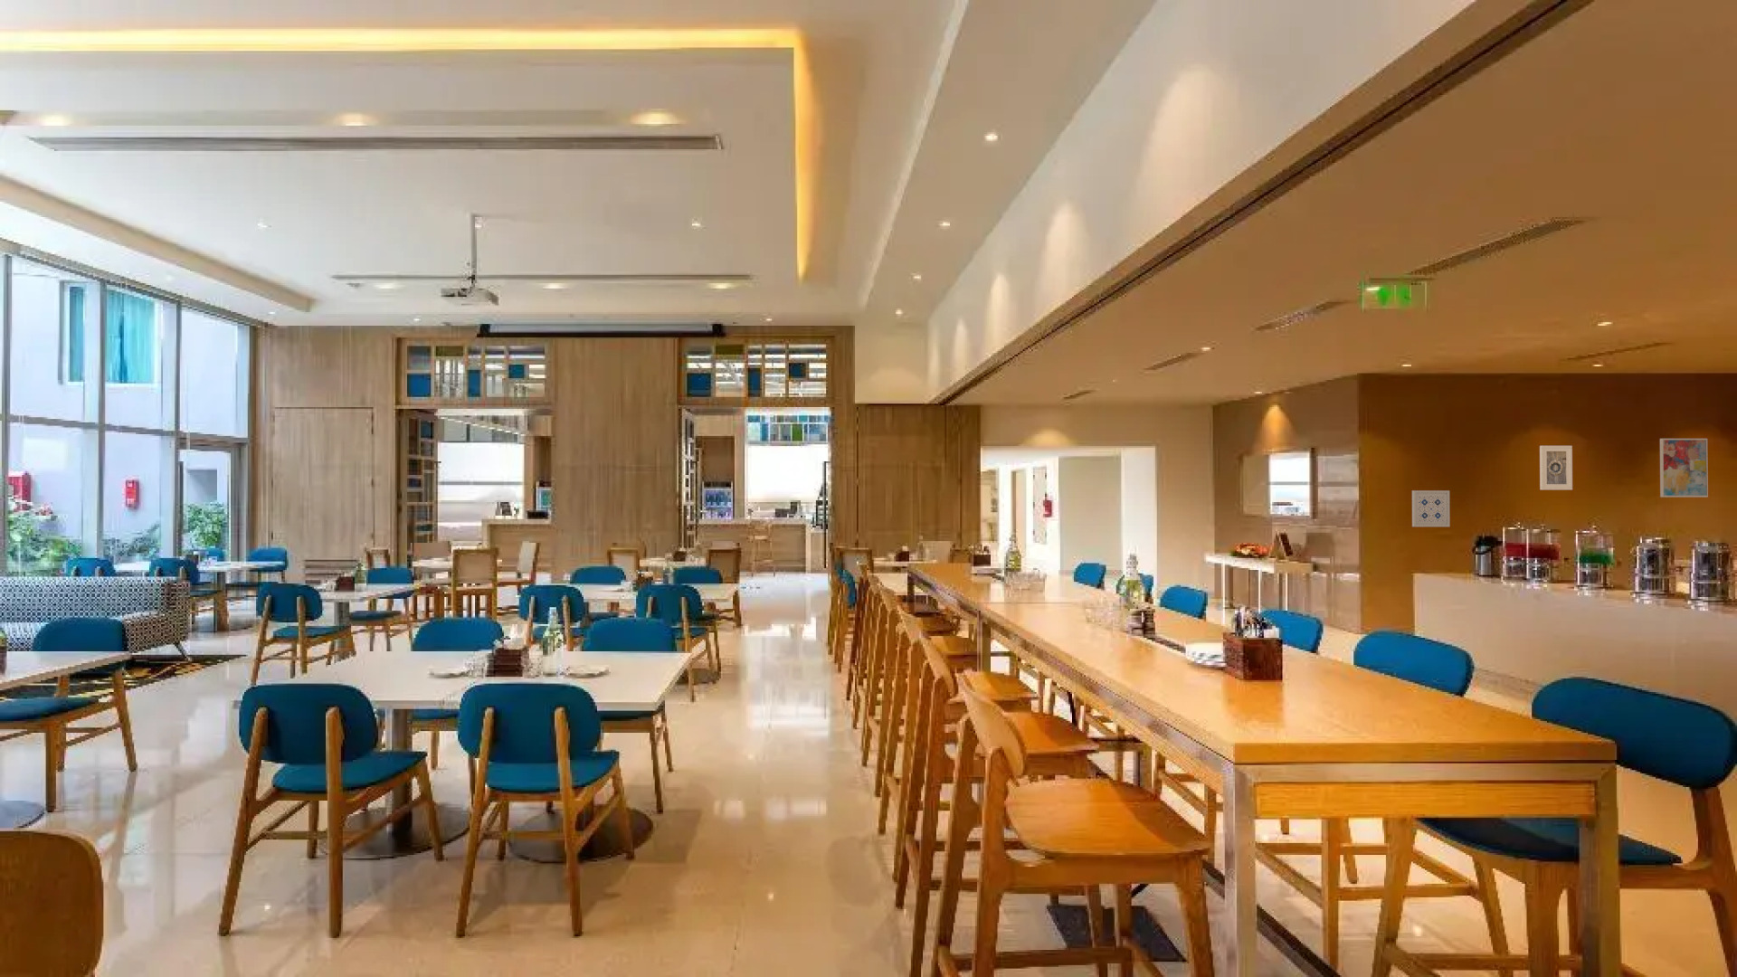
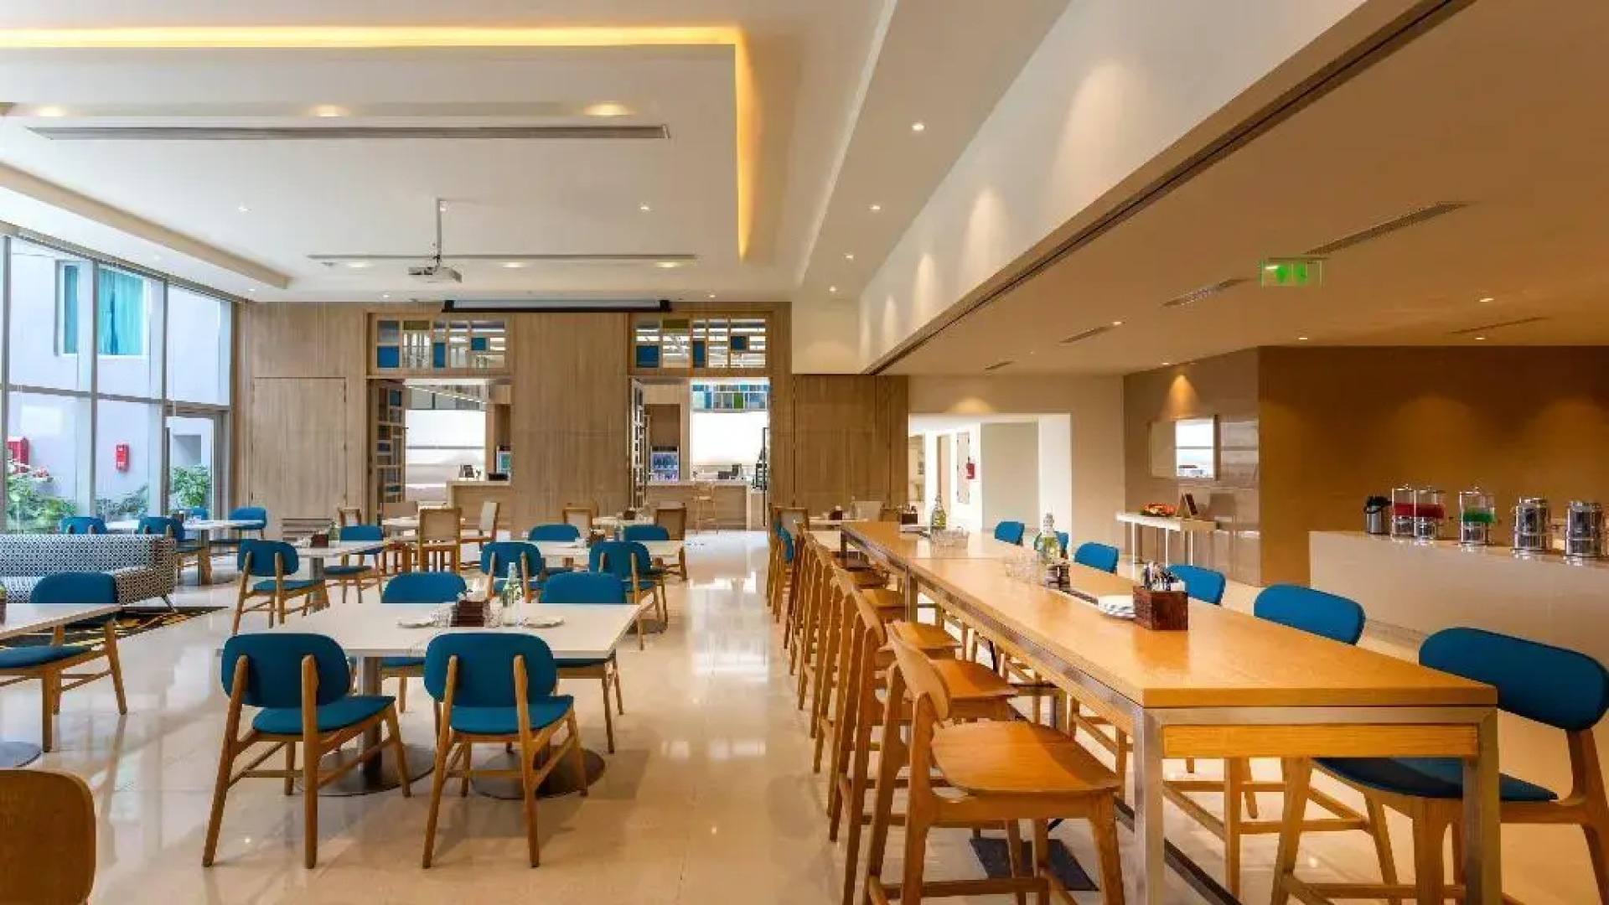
- wall art (1430, 508)
- wall art (1683, 468)
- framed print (1556, 468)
